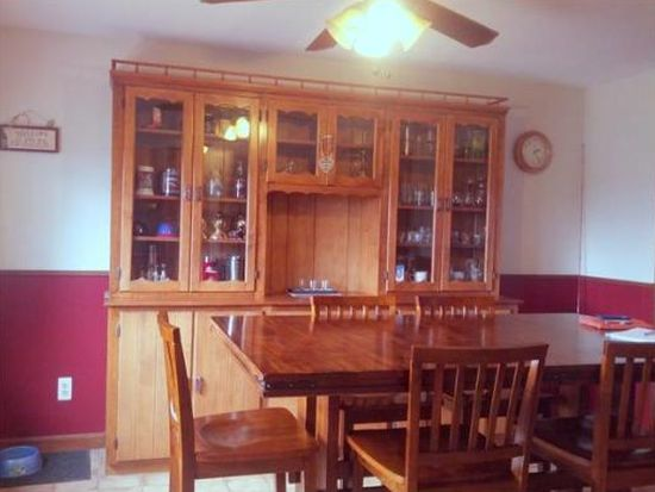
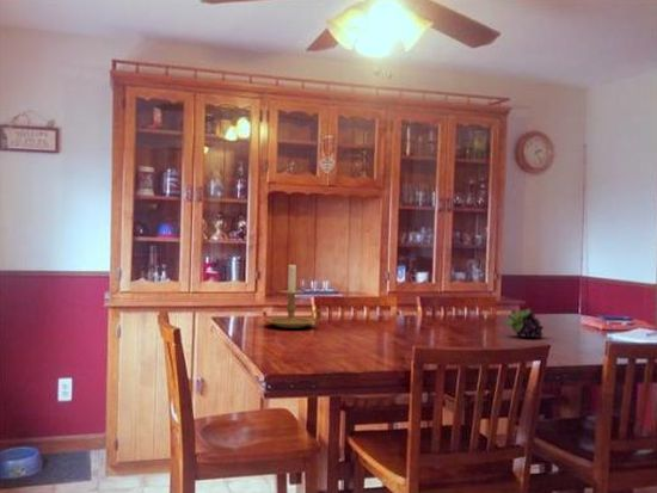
+ fruit (523, 321)
+ candle holder (291, 294)
